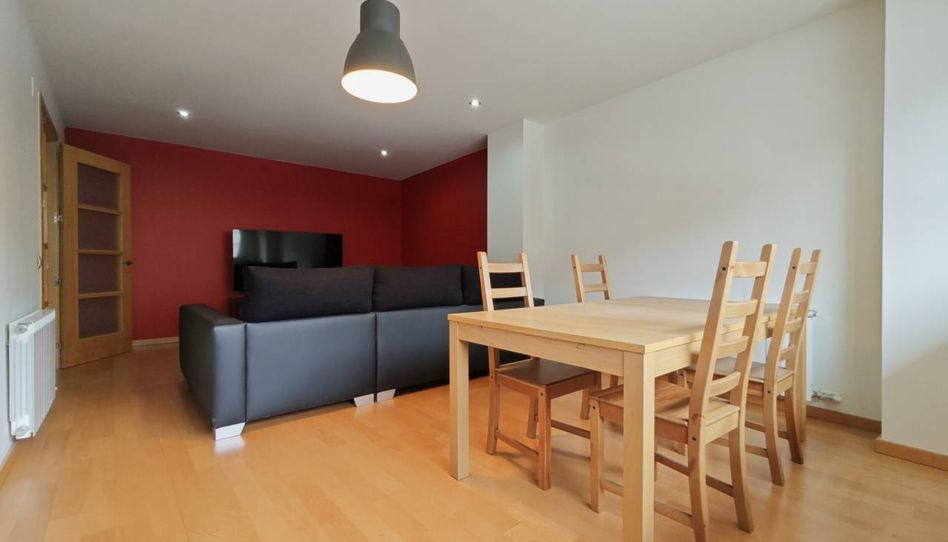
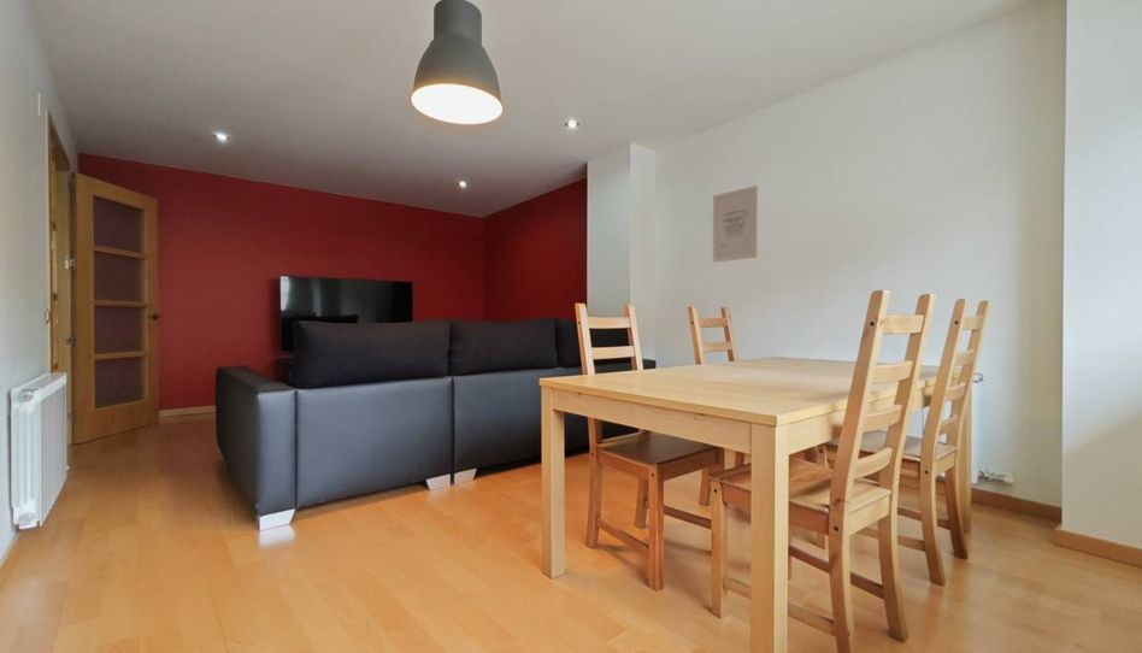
+ wall art (734, 225)
